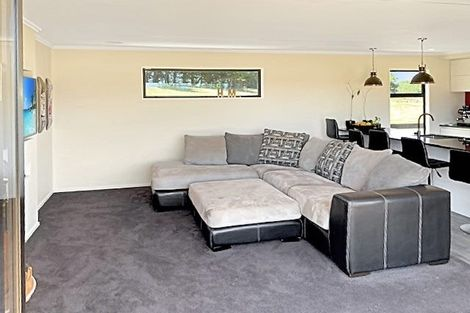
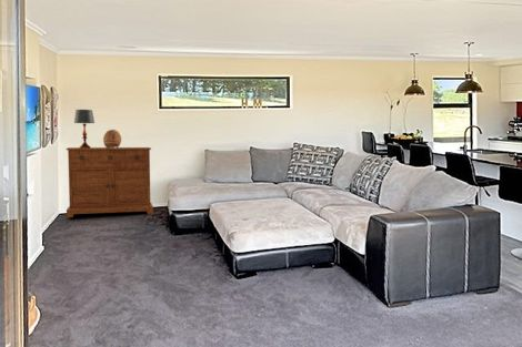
+ table lamp (84, 129)
+ sideboard (110, 180)
+ vessel (112, 137)
